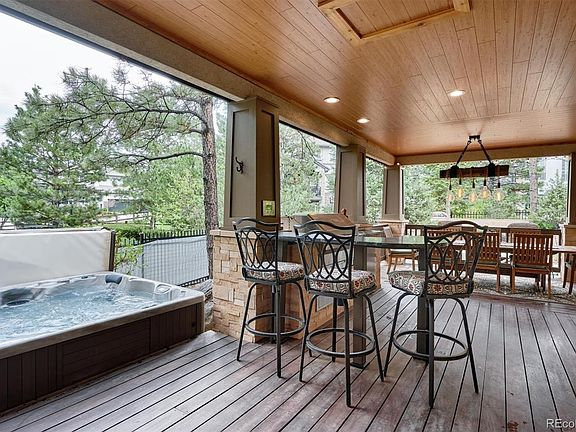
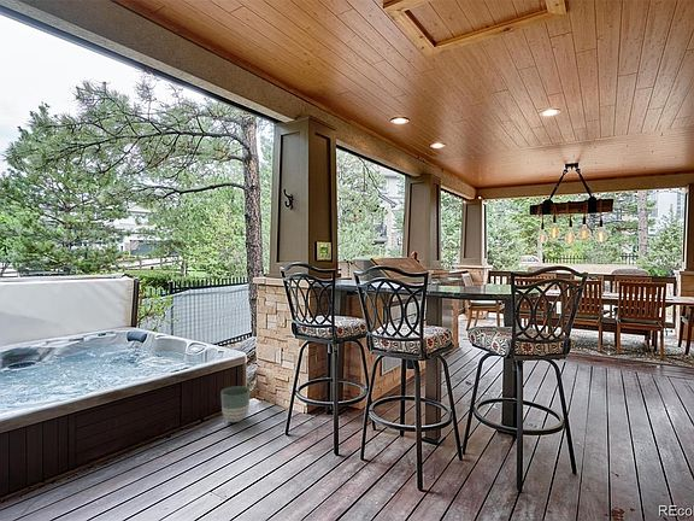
+ planter (235, 405)
